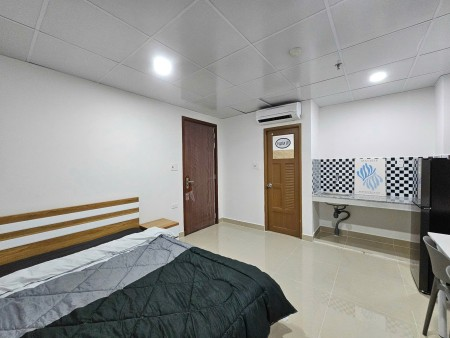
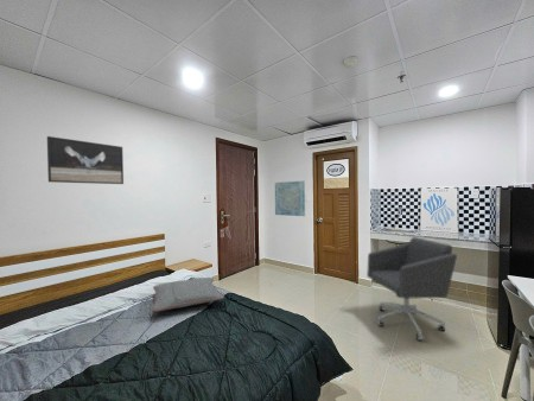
+ pillow (186, 291)
+ wall art (288, 198)
+ office chair (407, 281)
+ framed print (89, 163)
